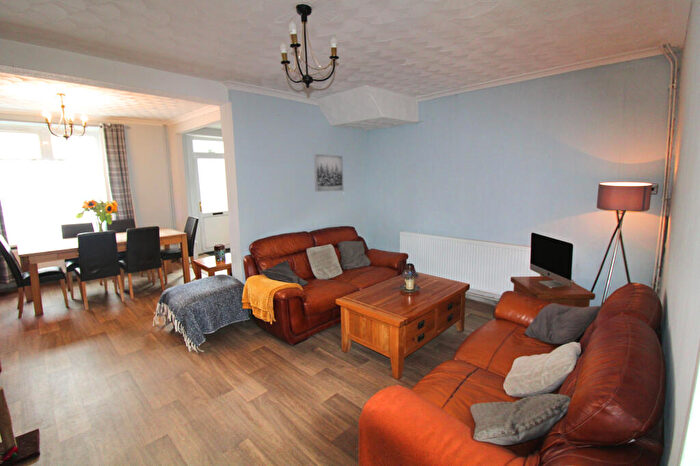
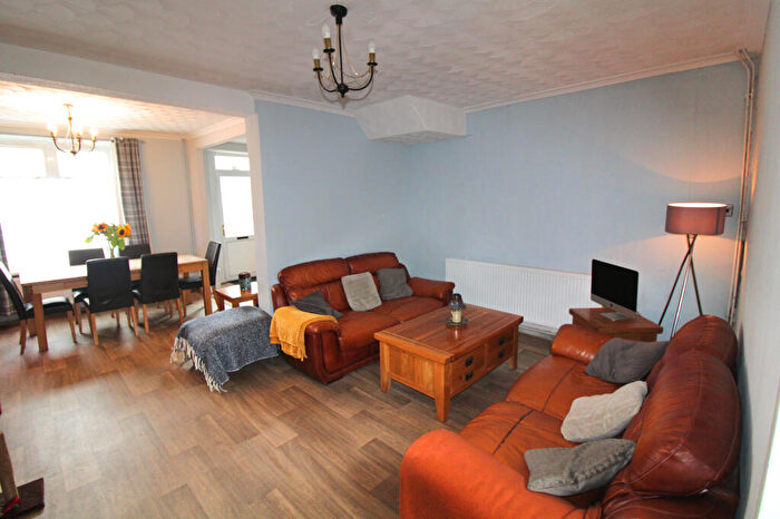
- wall art (329, 173)
